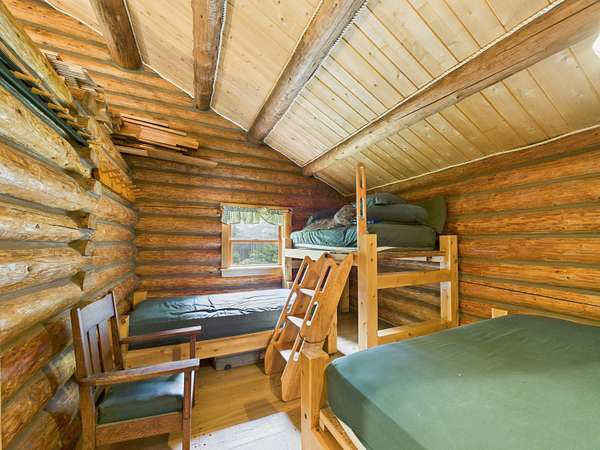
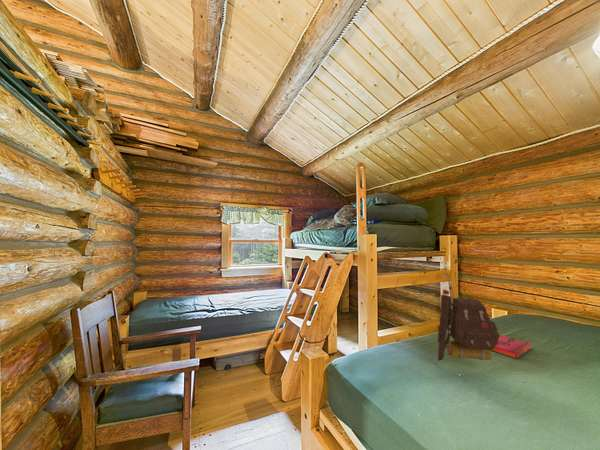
+ hardback book (505, 344)
+ backpack (465, 318)
